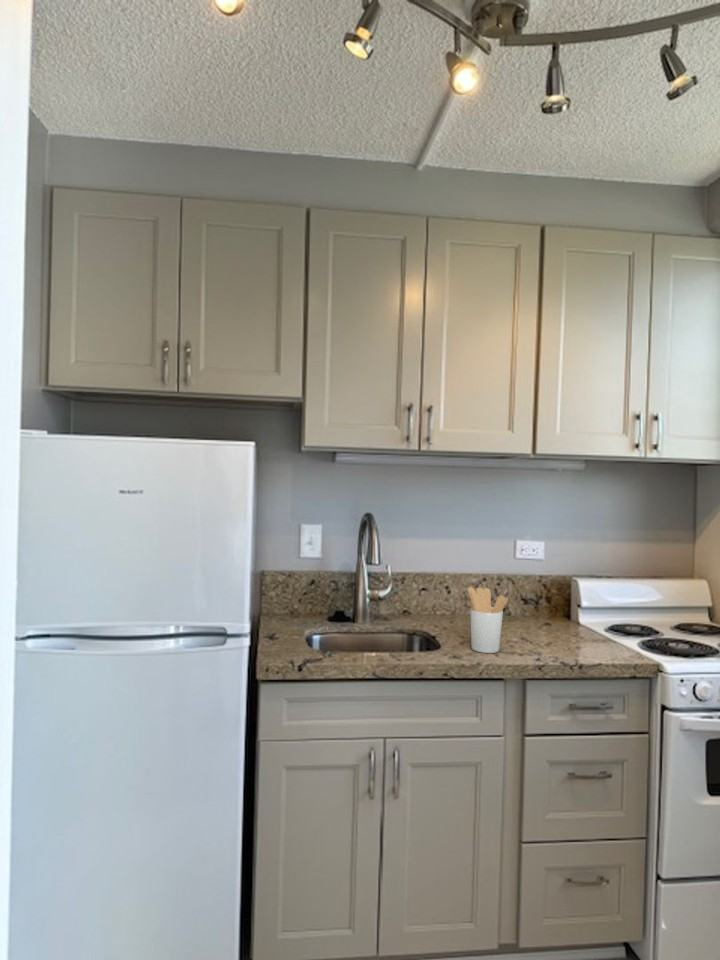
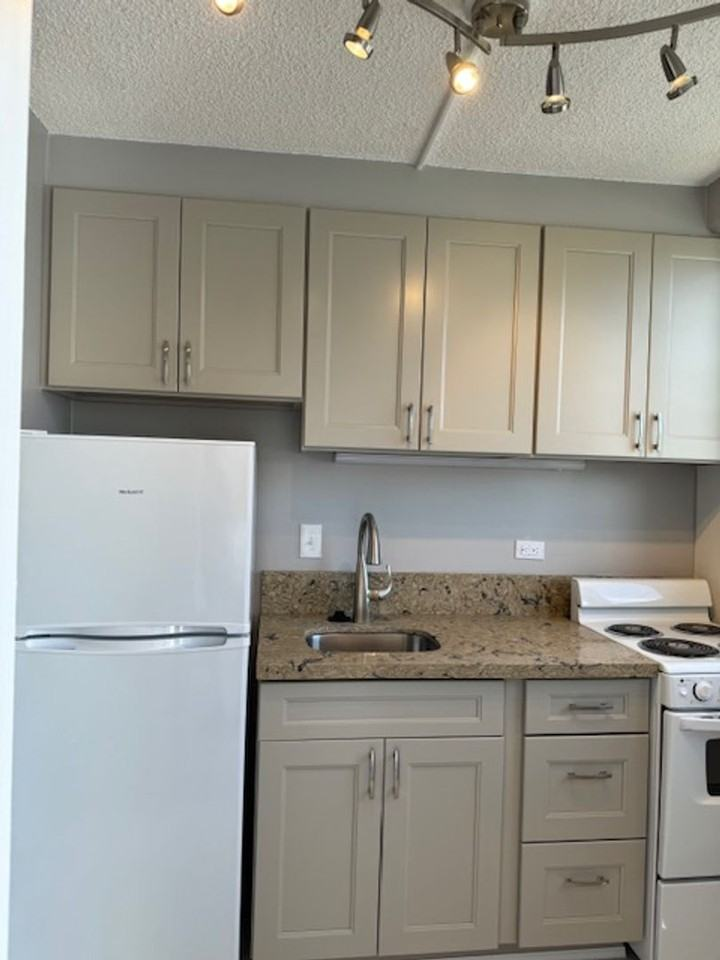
- utensil holder (483, 617)
